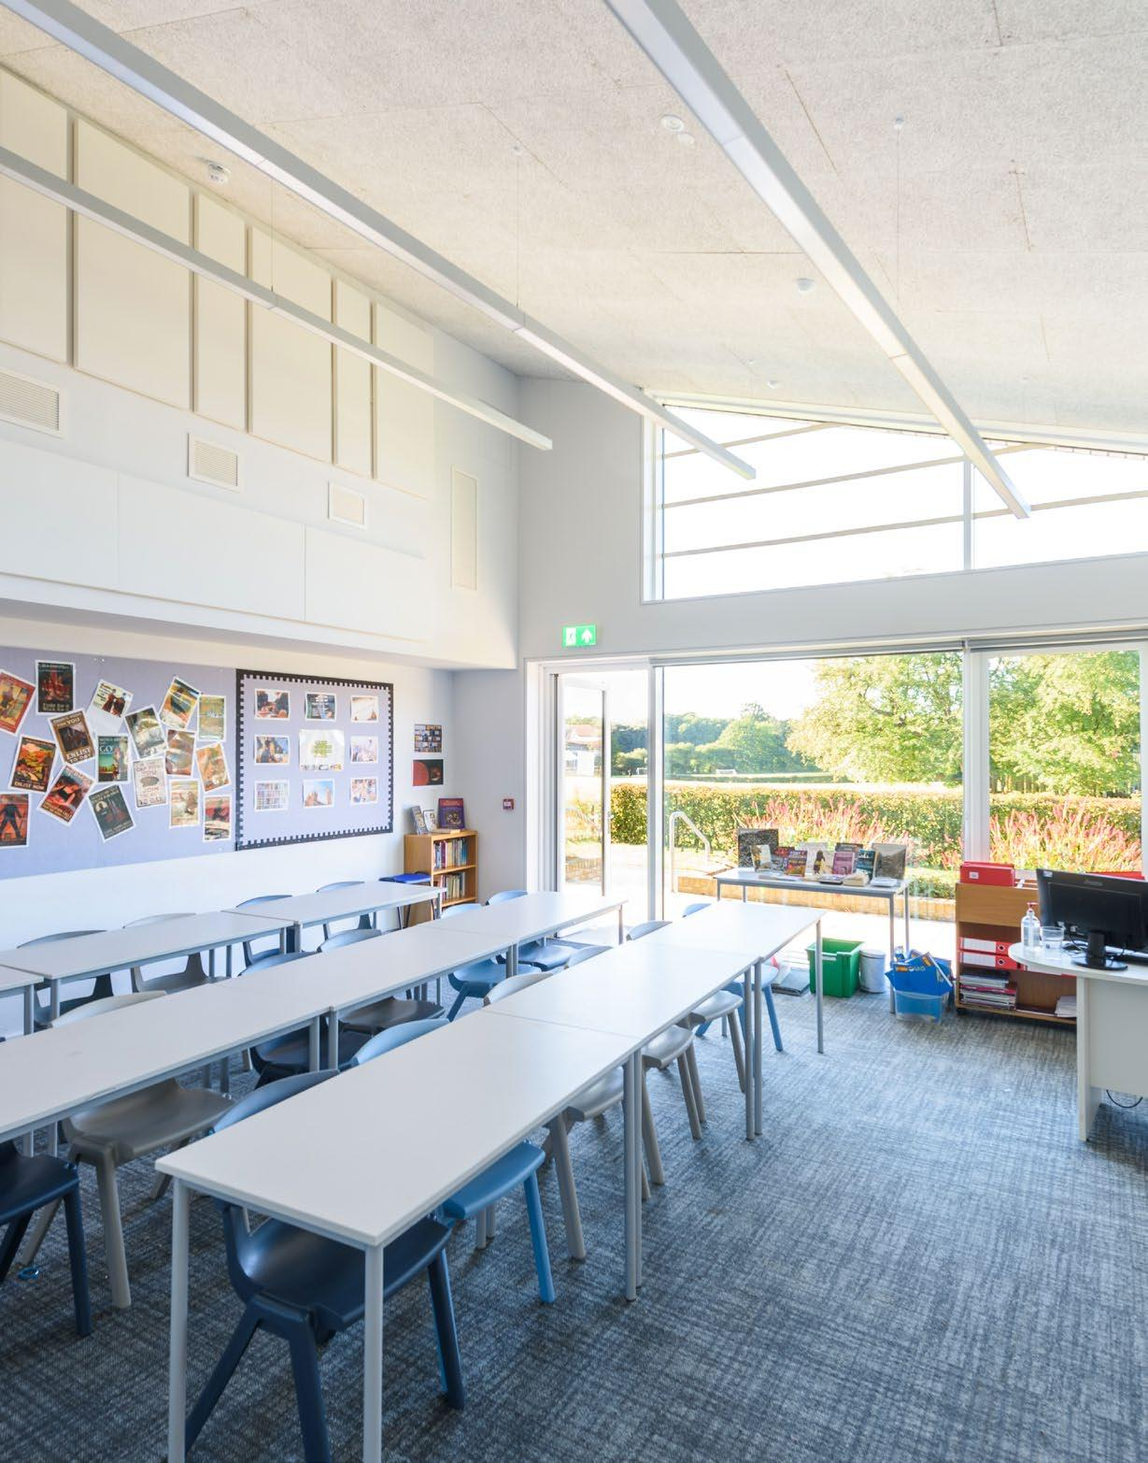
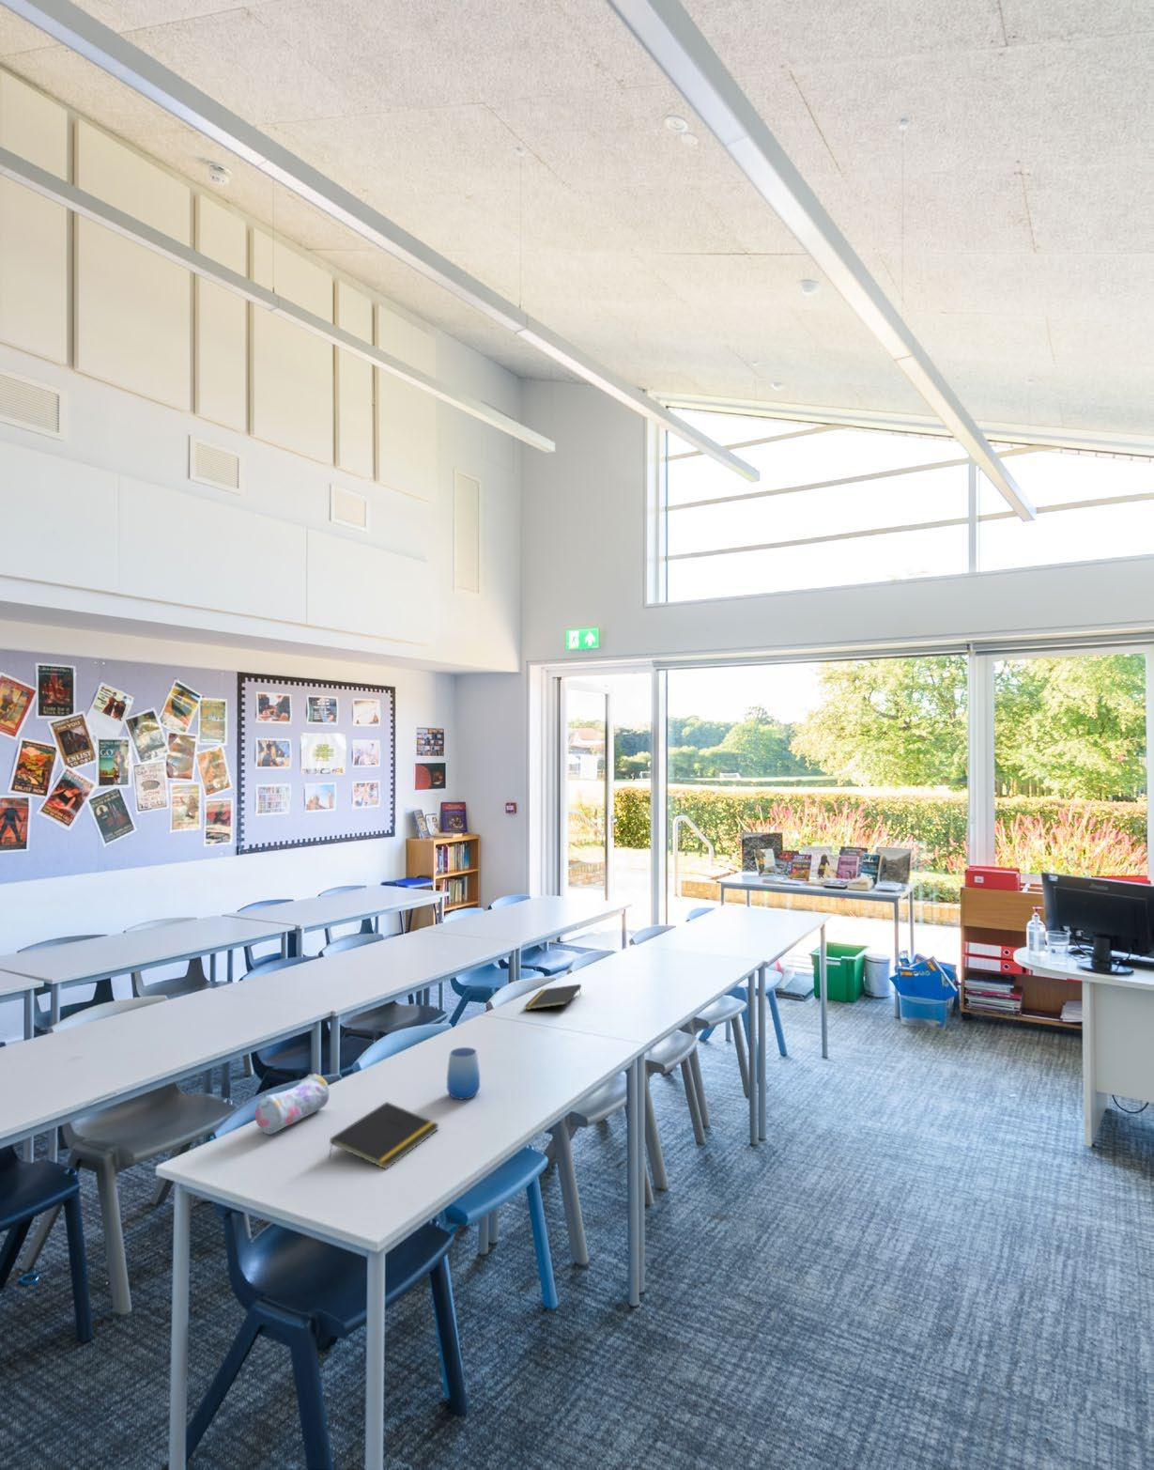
+ cup (463, 1073)
+ pencil case (292, 1102)
+ notepad (553, 996)
+ notepad (385, 1132)
